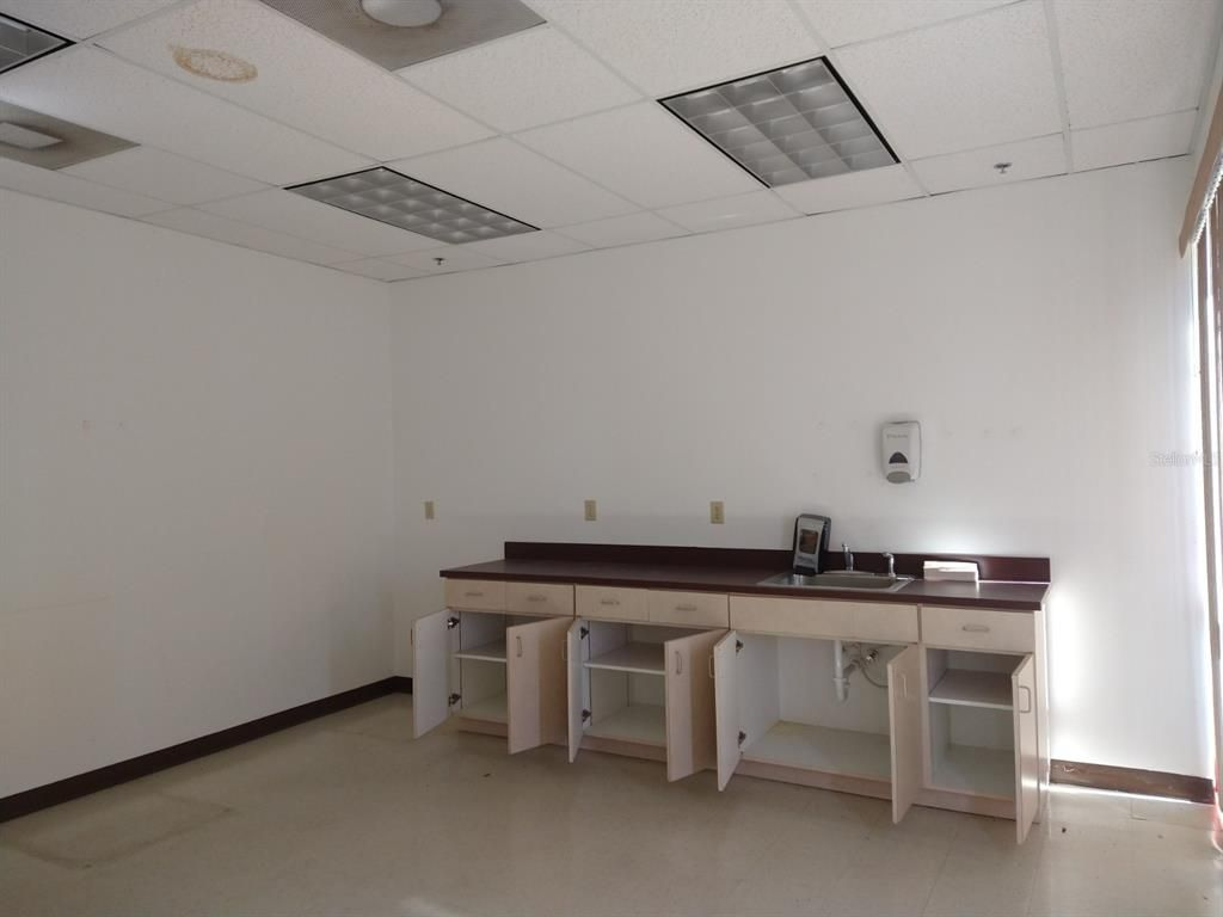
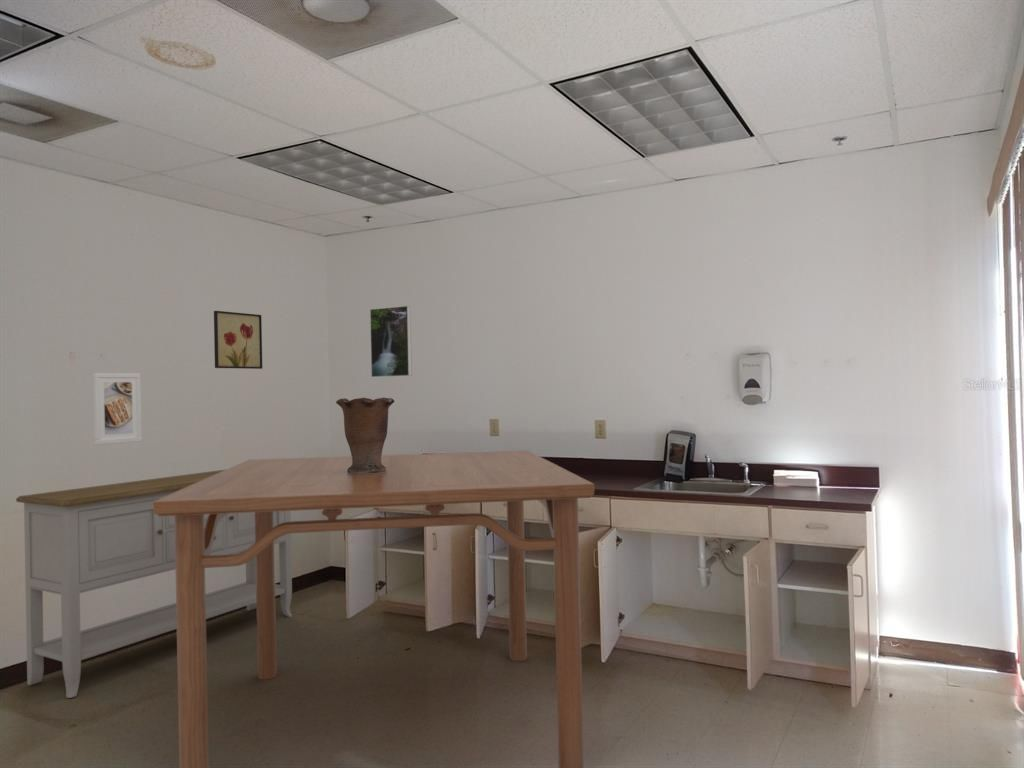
+ sideboard (174, 563)
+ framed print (390, 342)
+ dining table (389, 528)
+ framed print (117, 408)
+ wall art (238, 340)
+ vase (367, 434)
